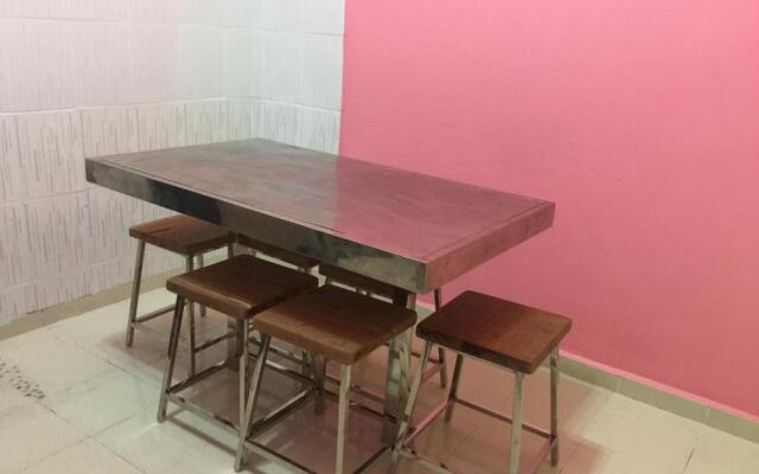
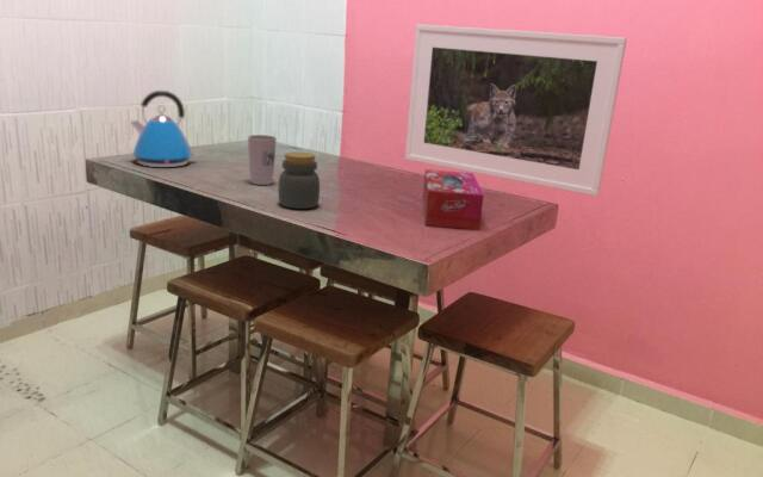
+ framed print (502, 105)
+ kettle (163, 126)
+ cup (261, 160)
+ tissue box (449, 197)
+ jar (299, 179)
